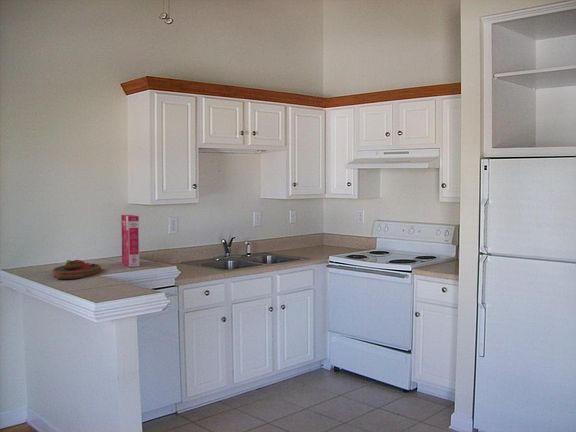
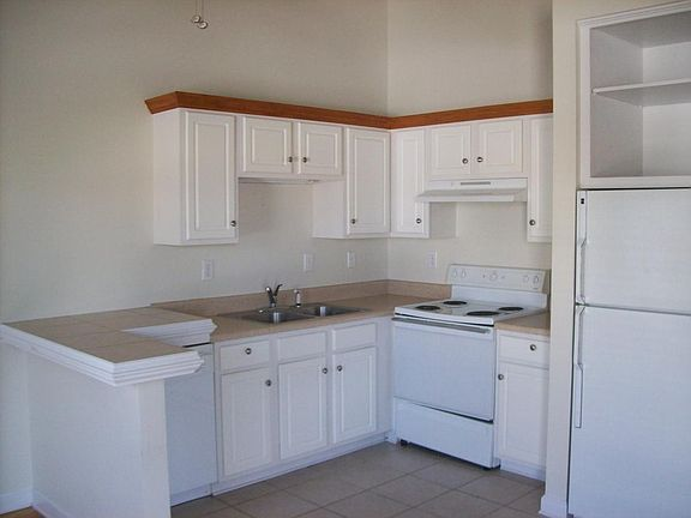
- cereal box (130, 240)
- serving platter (77, 266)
